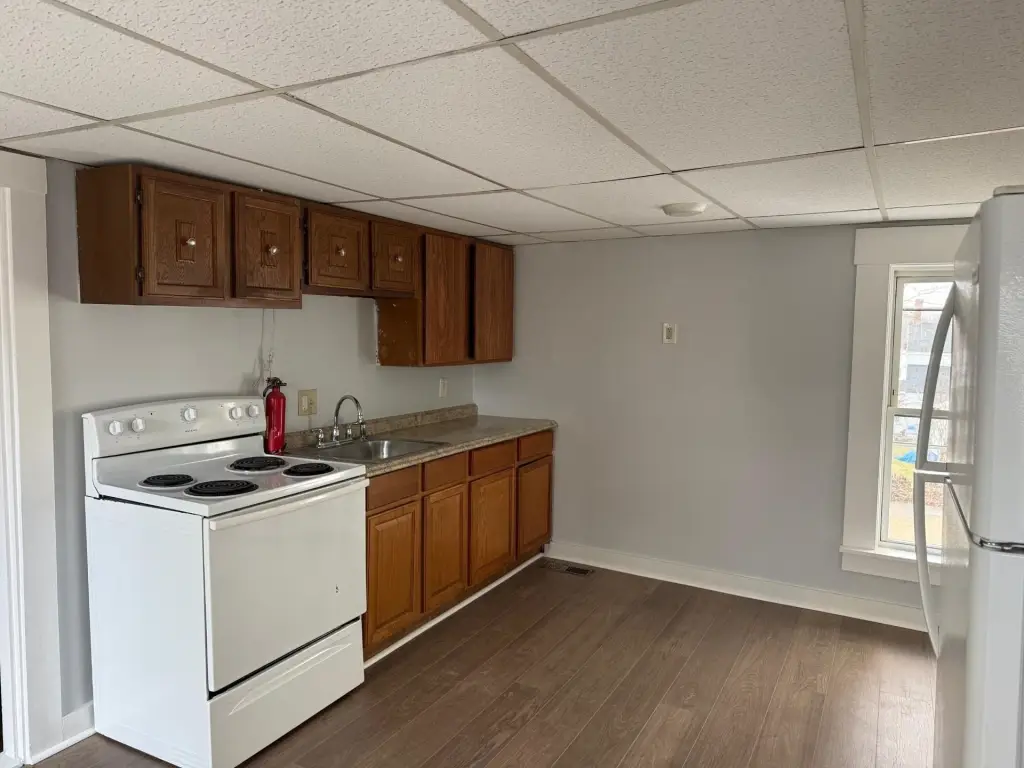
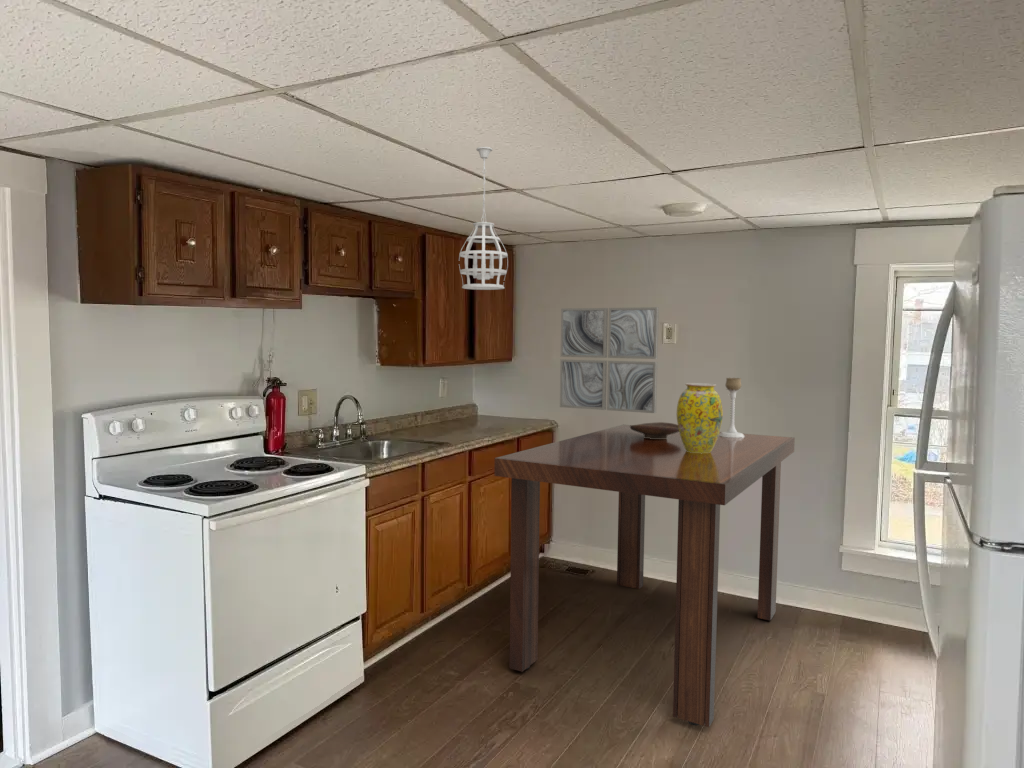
+ dining table (643, 545)
+ pendant light (483, 218)
+ vase (699, 417)
+ wall art (606, 357)
+ candle holder (732, 406)
+ decorative bowl (655, 430)
